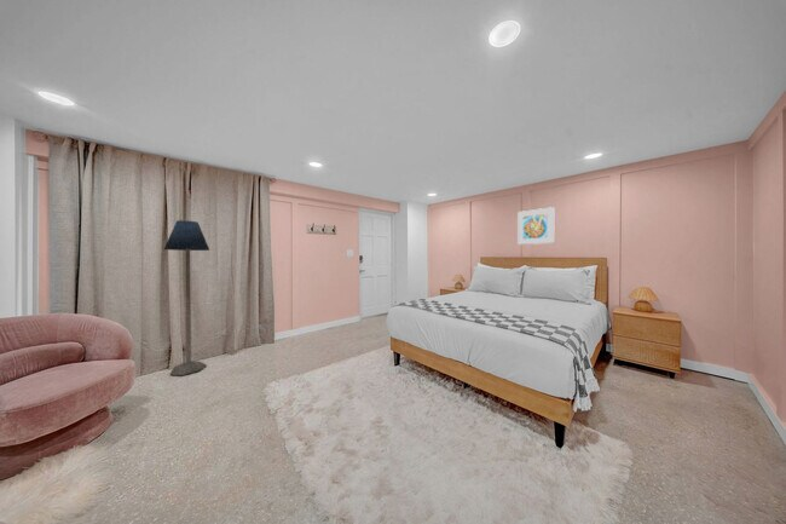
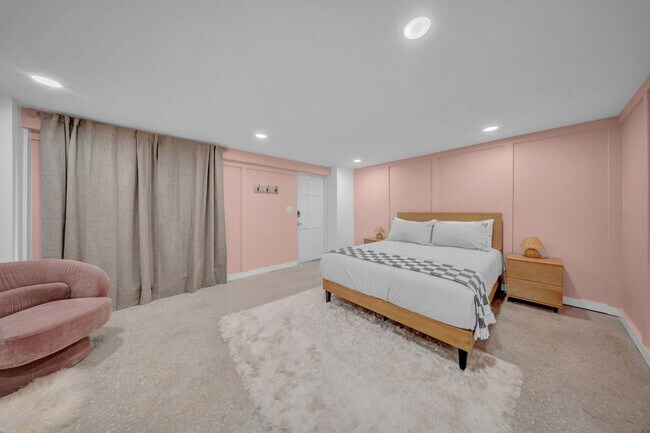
- floor lamp (187, 295)
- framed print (534, 226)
